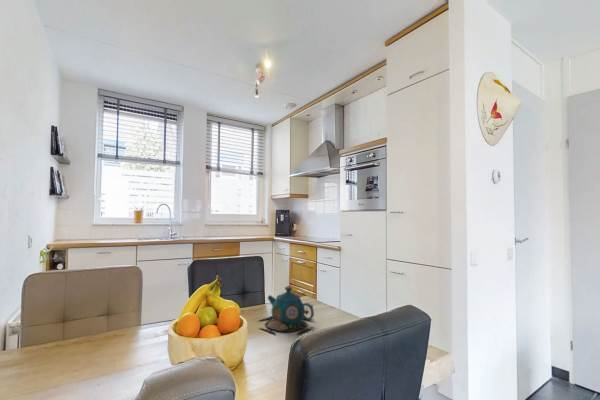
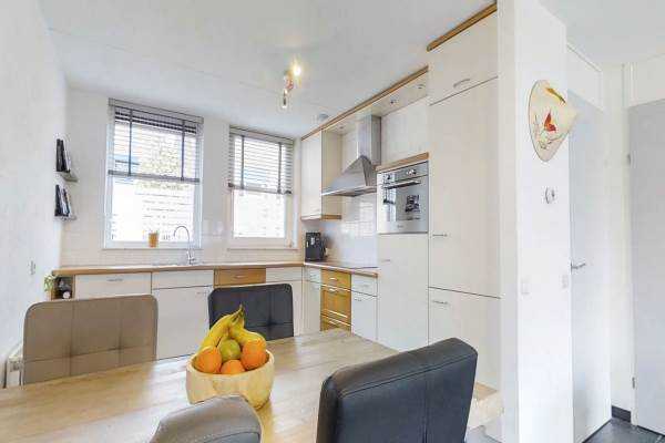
- teapot (287, 305)
